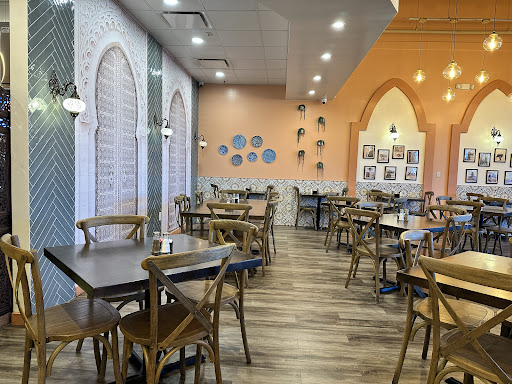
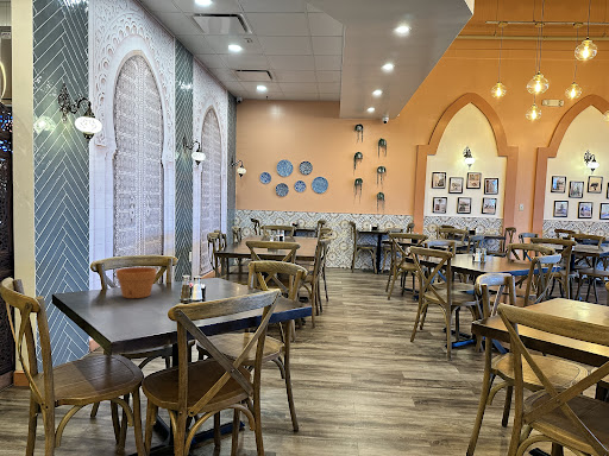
+ flower pot (136, 283)
